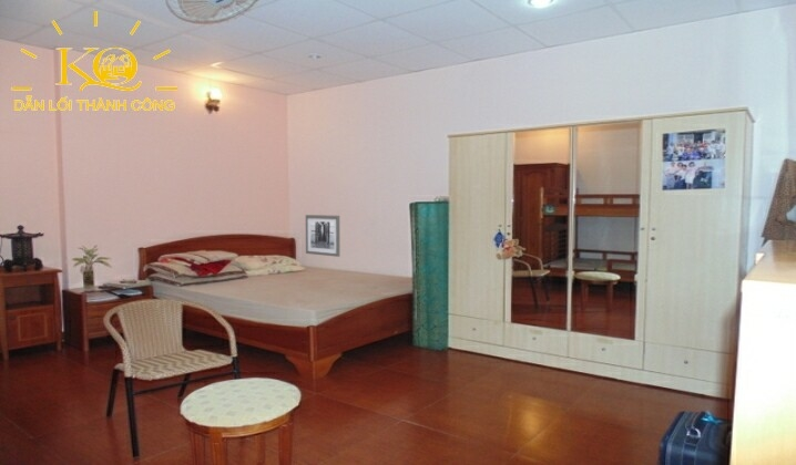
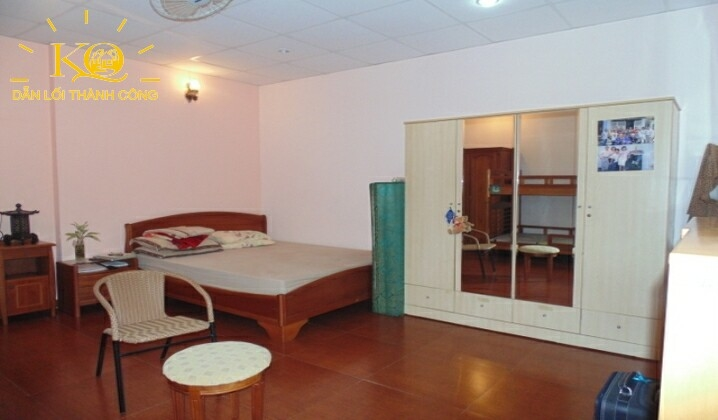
- wall art (322, 235)
